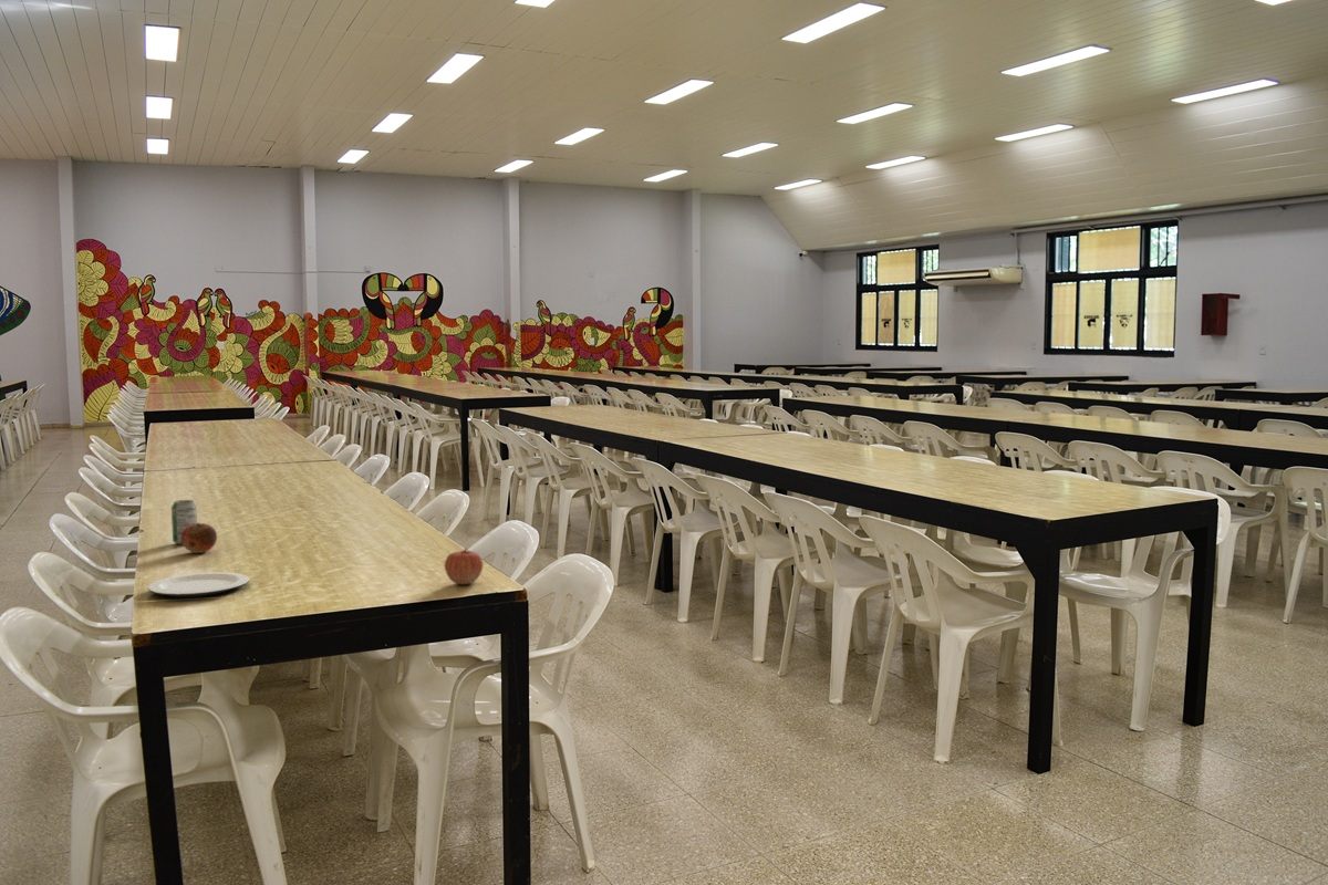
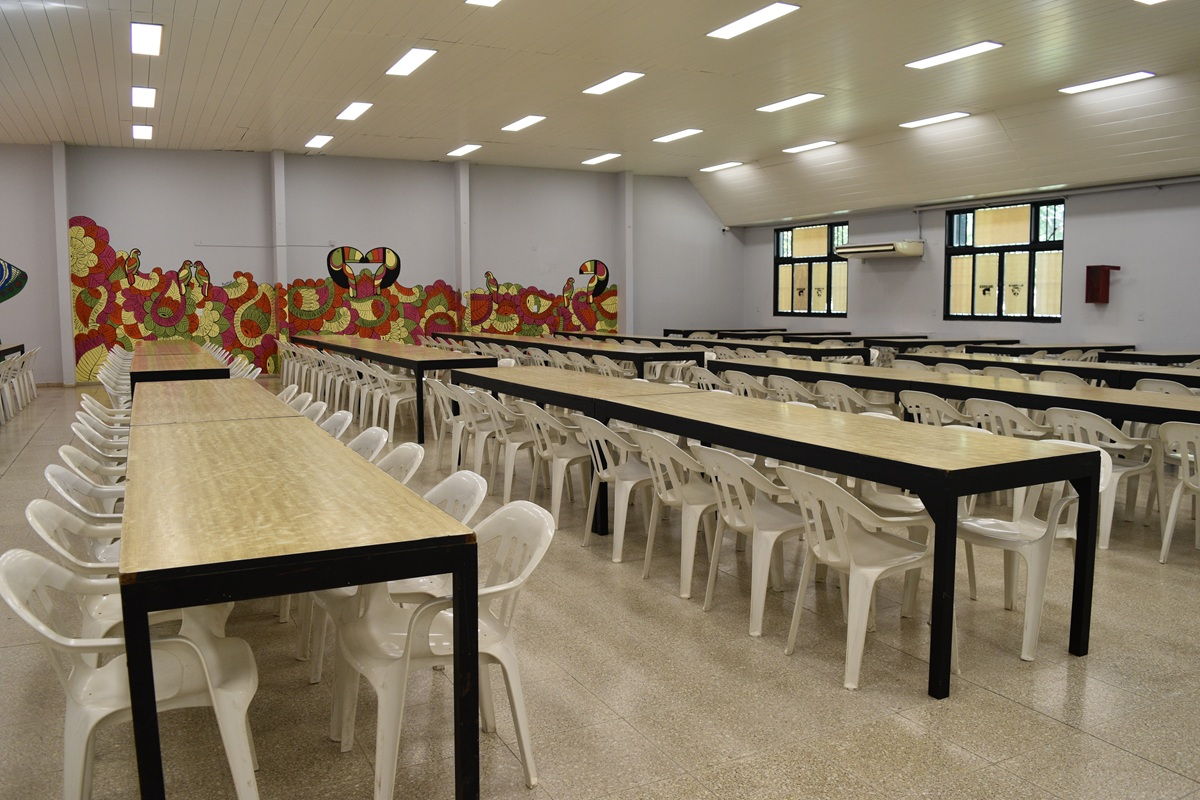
- beverage can (184, 521)
- plate (199, 585)
- fruit (198, 537)
- apple (464, 565)
